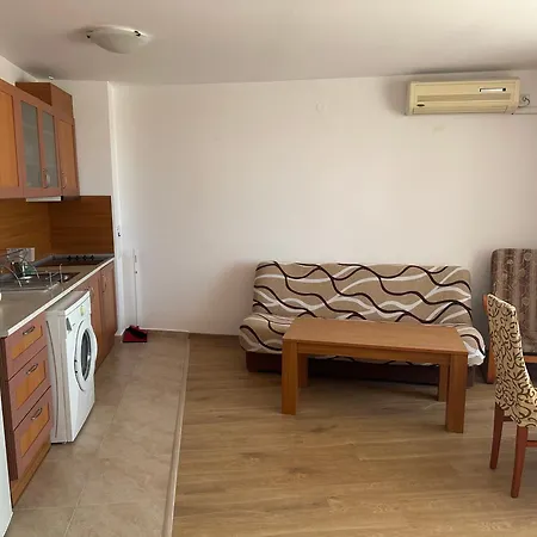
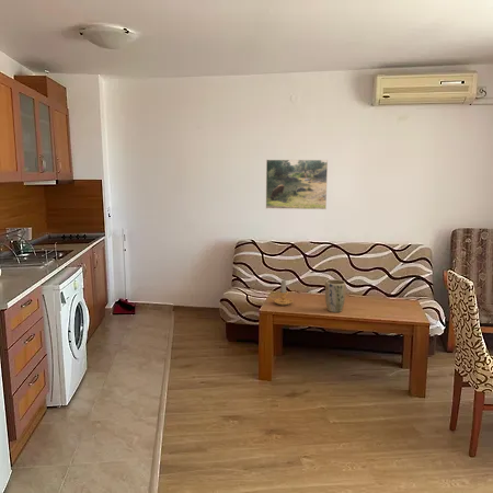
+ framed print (296, 184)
+ candle (280, 290)
+ plant pot (335, 296)
